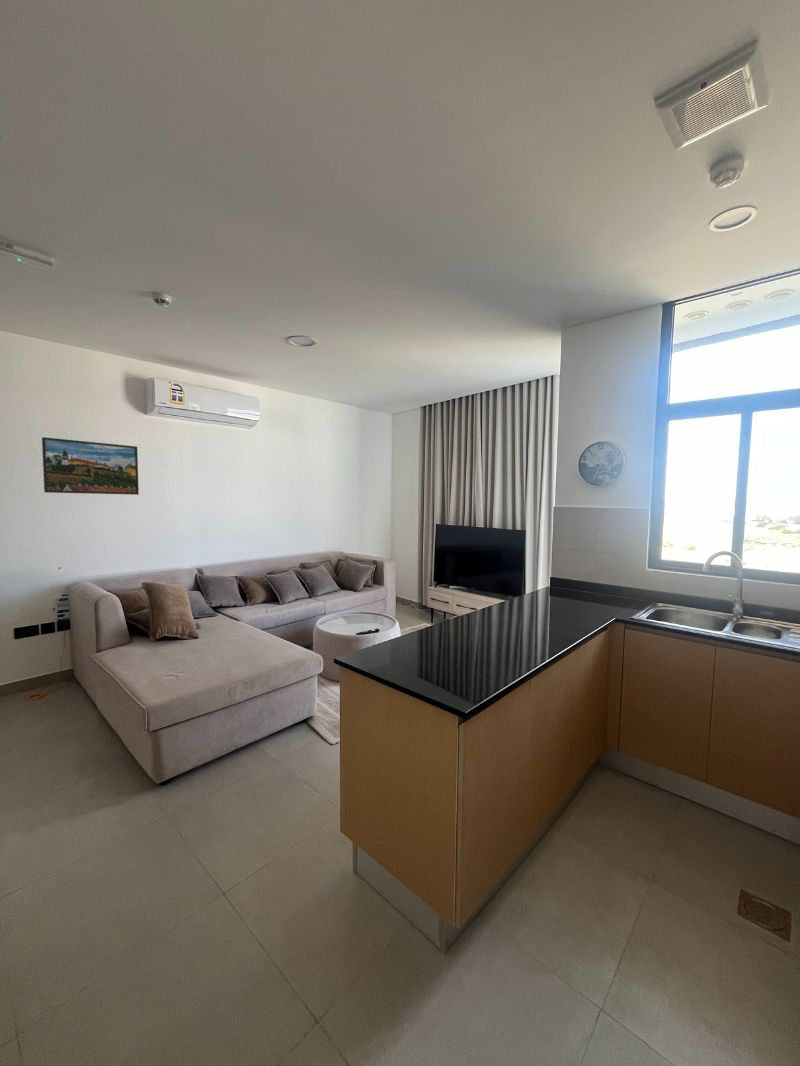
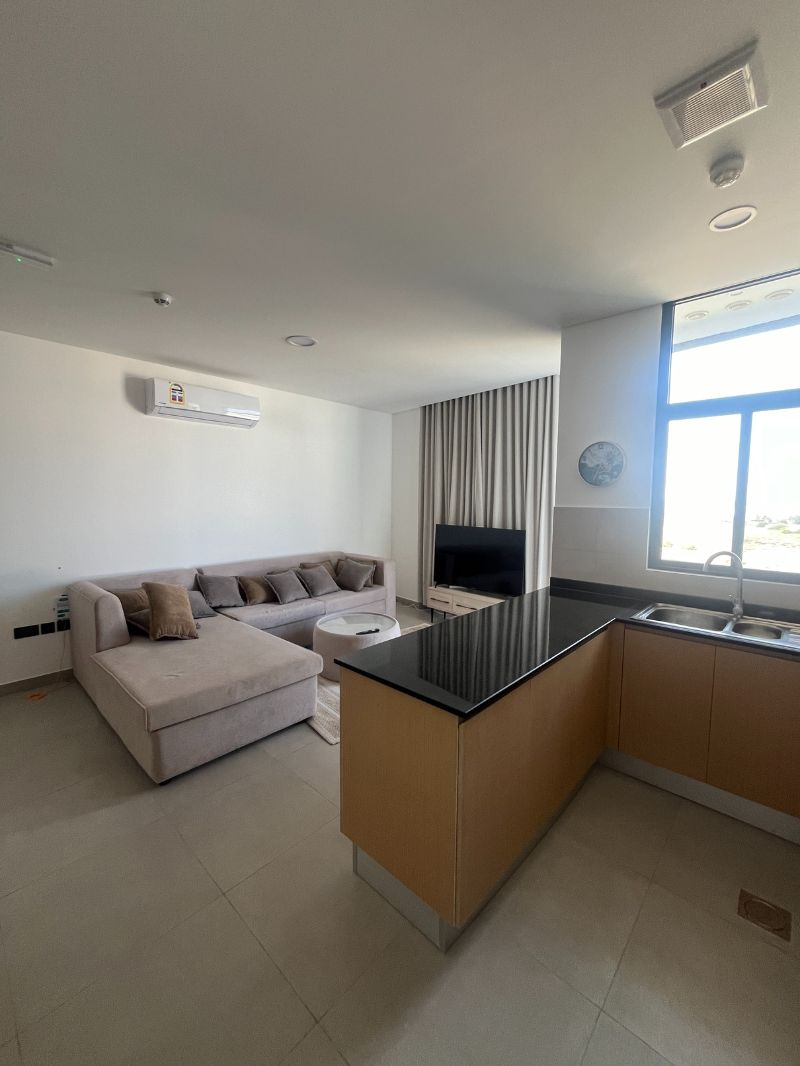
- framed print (93, 468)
